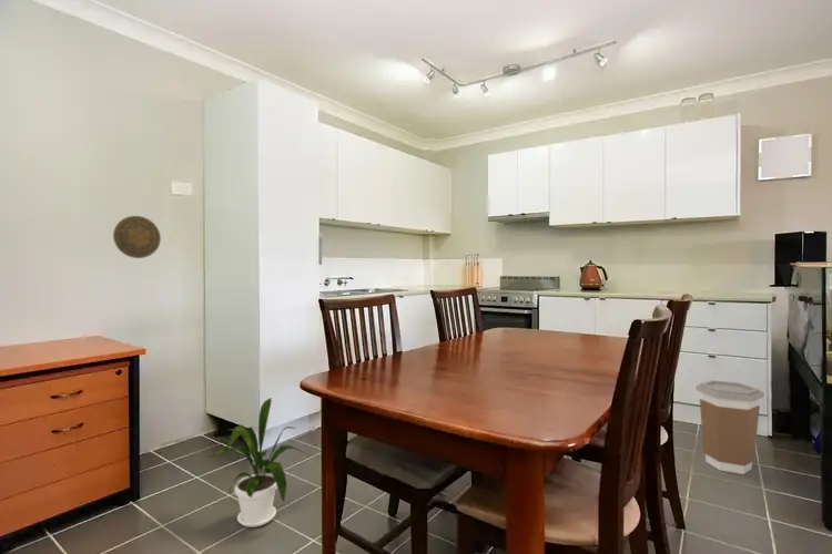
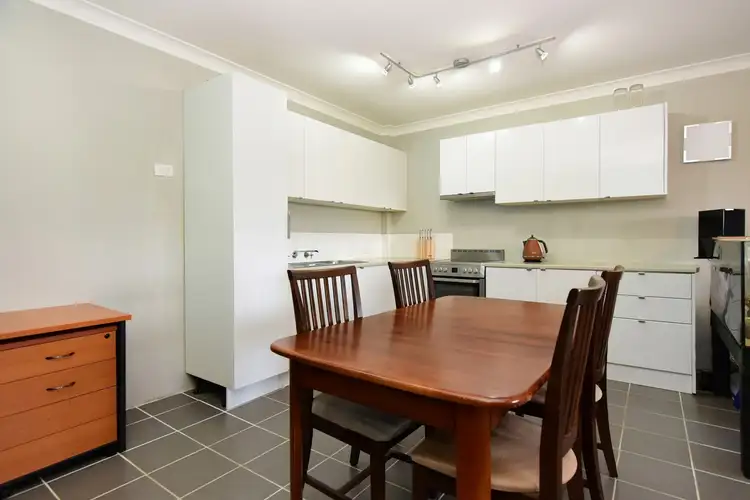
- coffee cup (728, 425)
- decorative plate (138, 236)
- house plant (256, 462)
